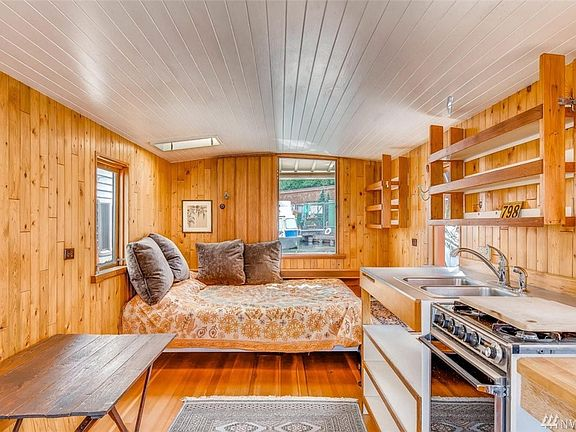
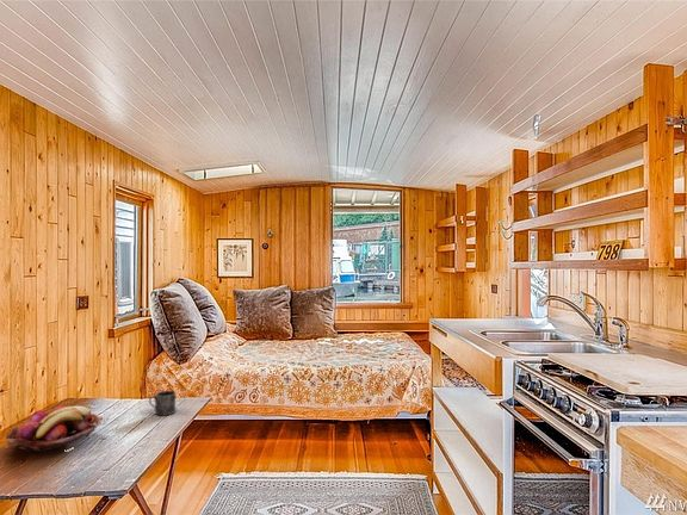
+ fruit basket (55, 426)
+ mug (162, 403)
